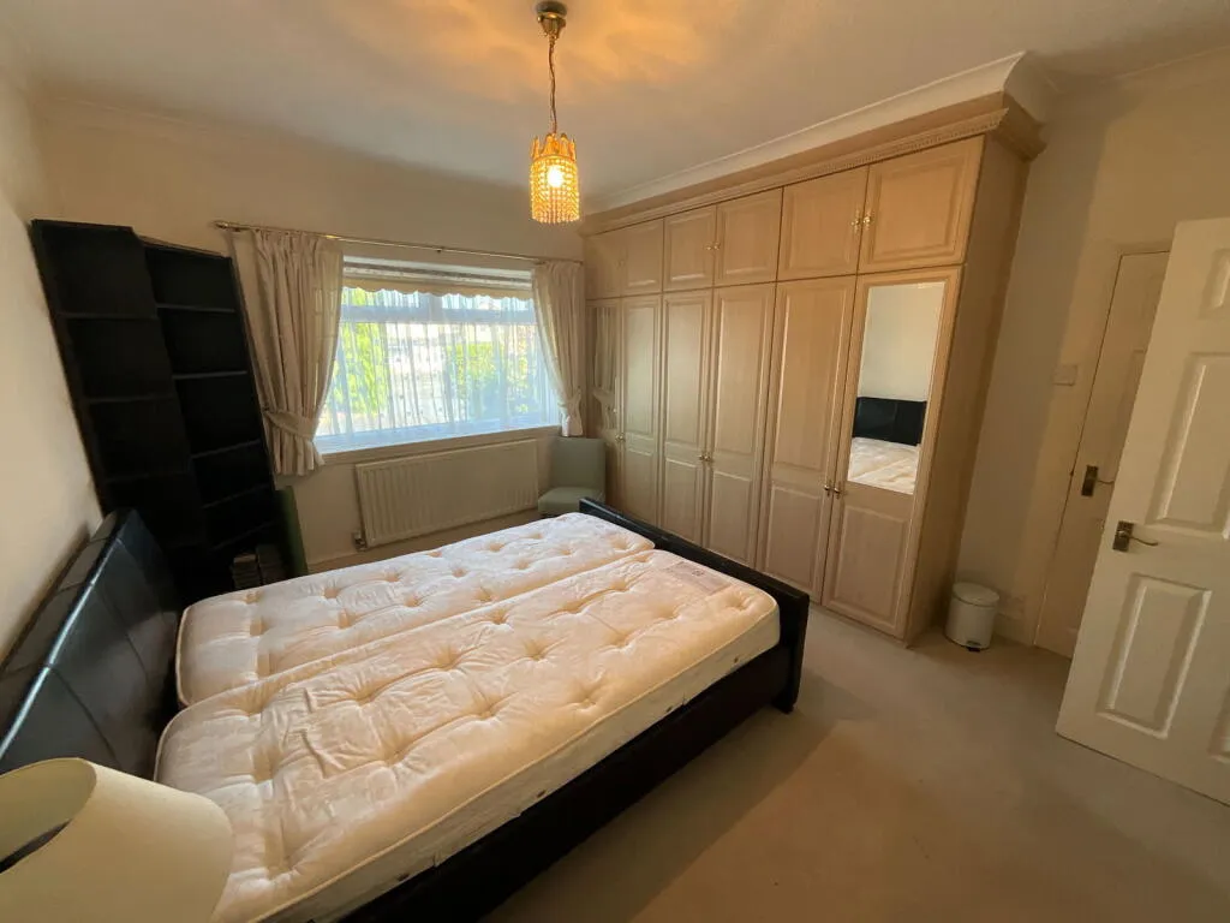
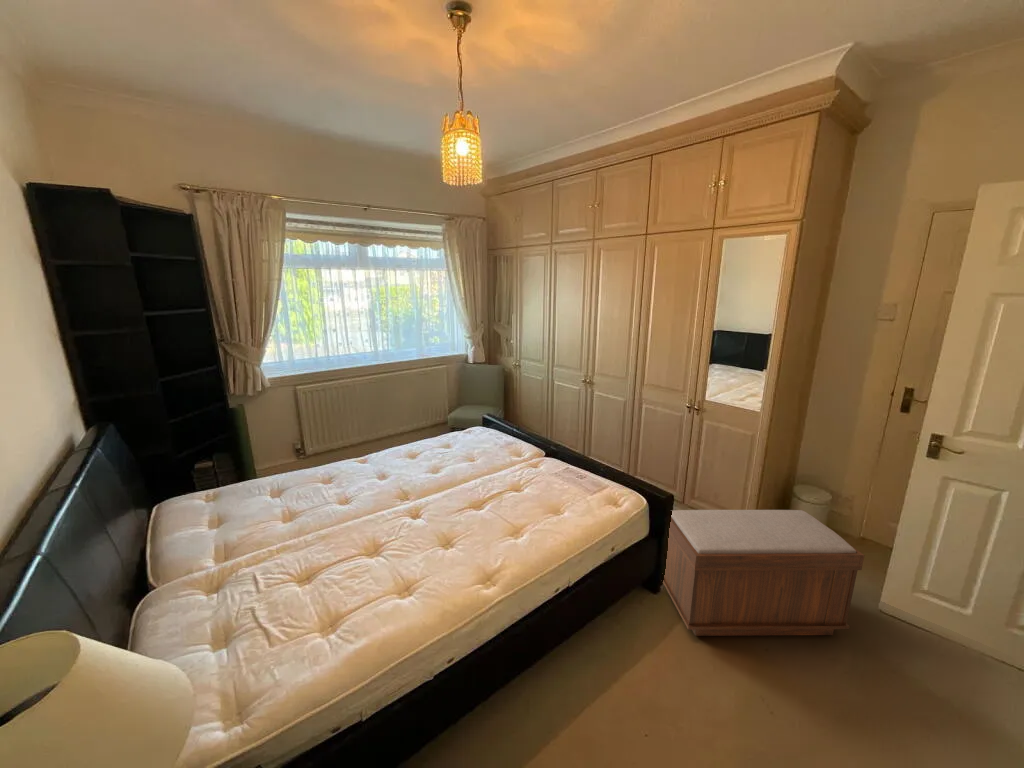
+ bench (750, 568)
